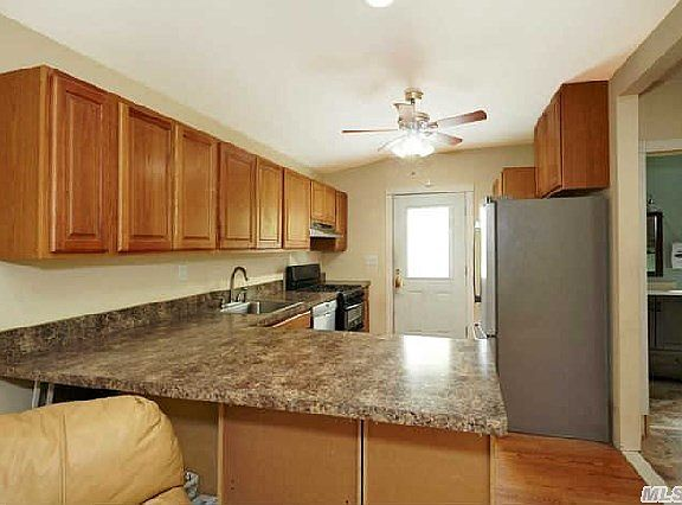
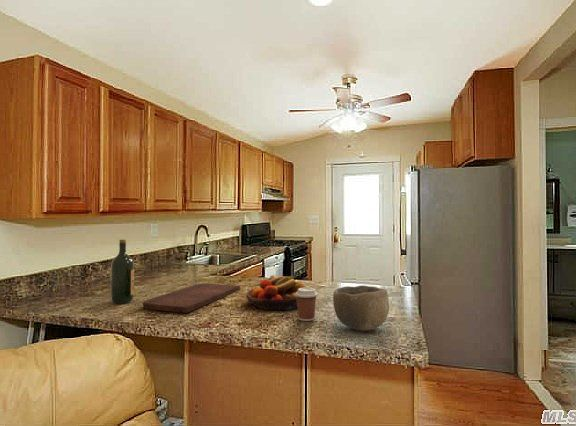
+ coffee cup (306, 303)
+ fruit bowl (276, 290)
+ wine bottle (122, 270)
+ bowl (361, 307)
+ cutting board (194, 295)
